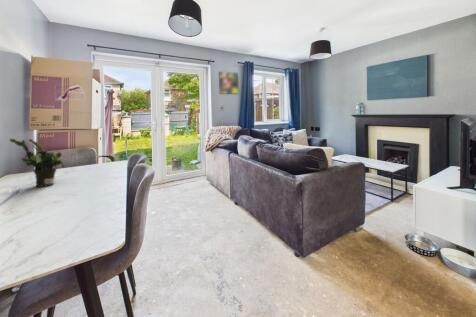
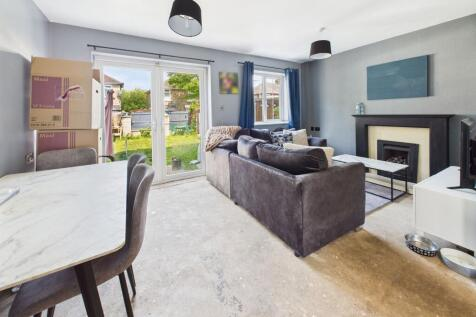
- potted plant (37, 163)
